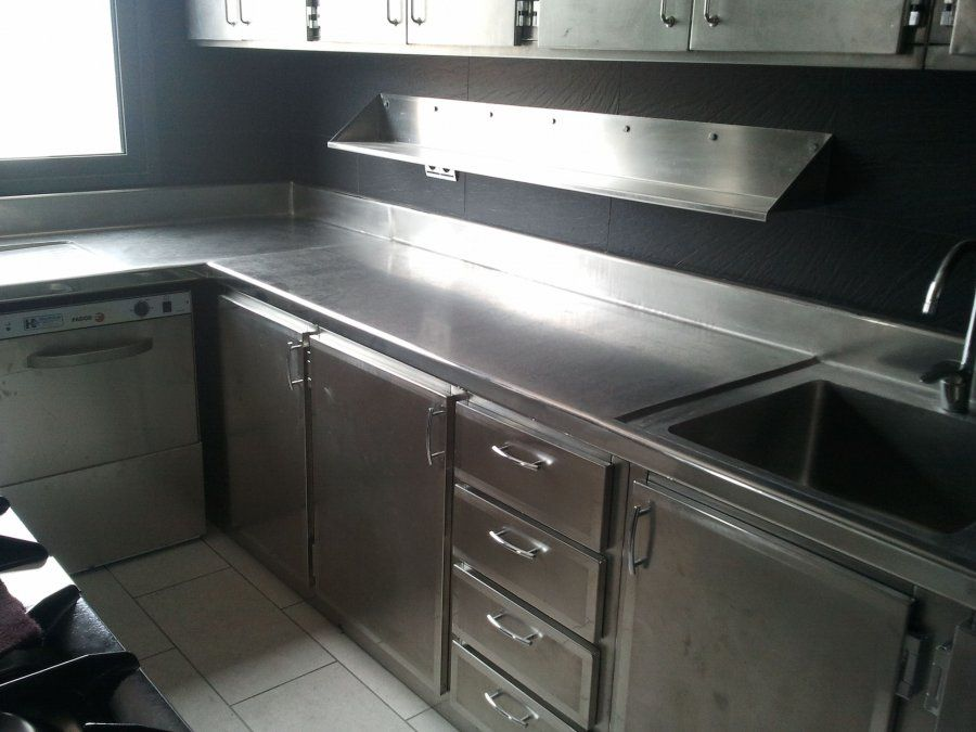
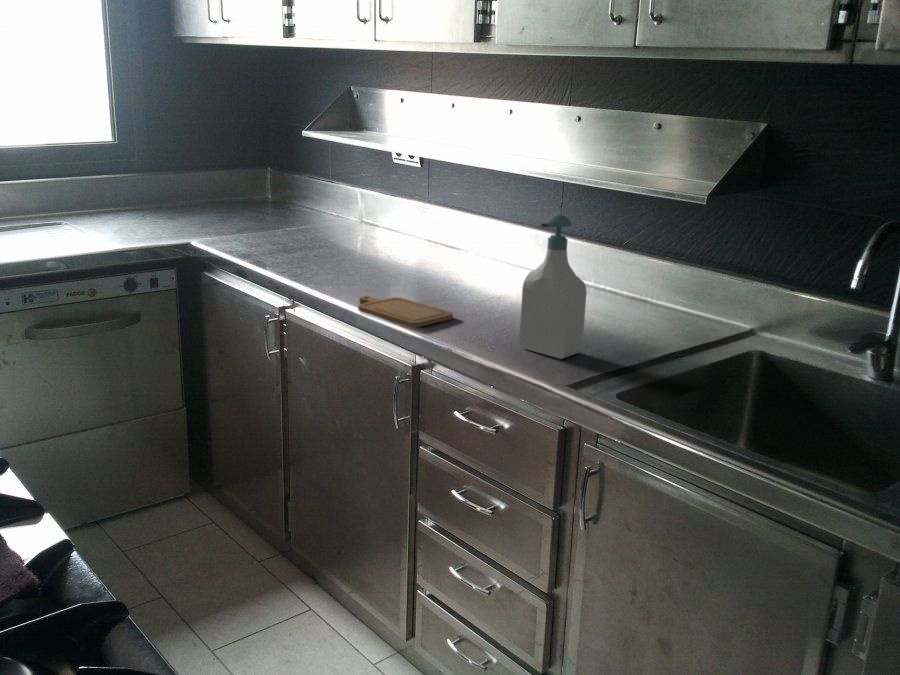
+ soap bottle (552, 284)
+ chopping board (397, 309)
